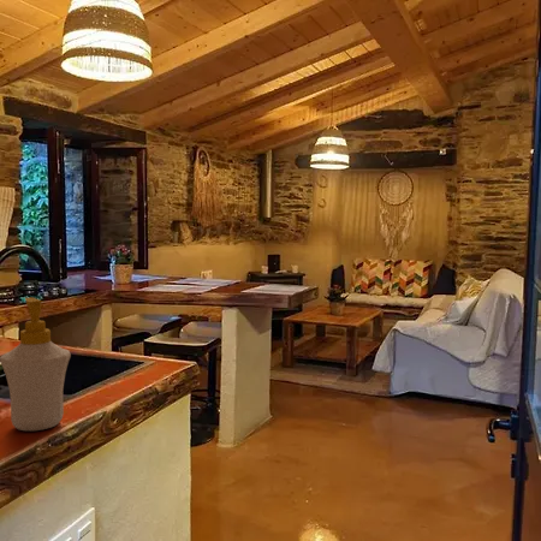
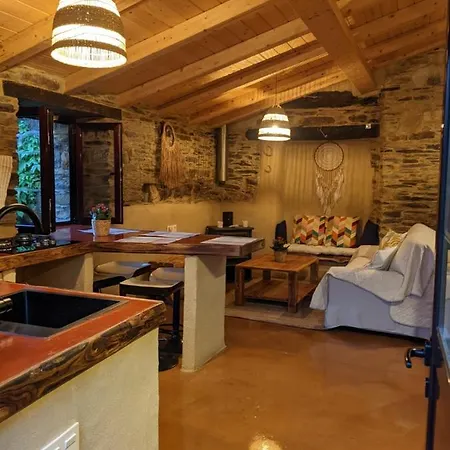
- soap bottle (36, 362)
